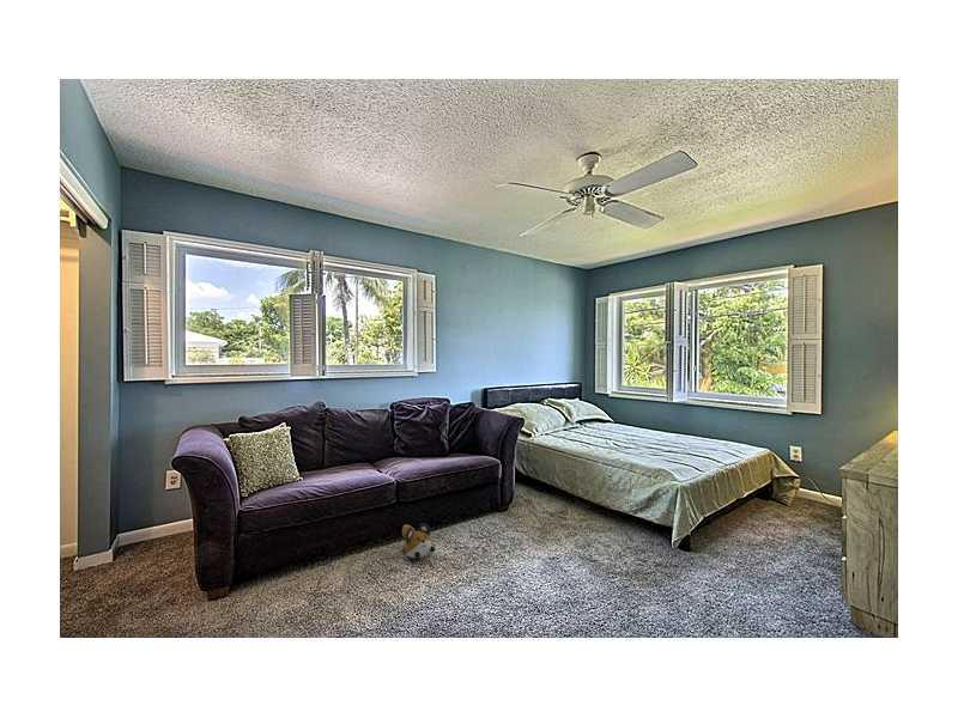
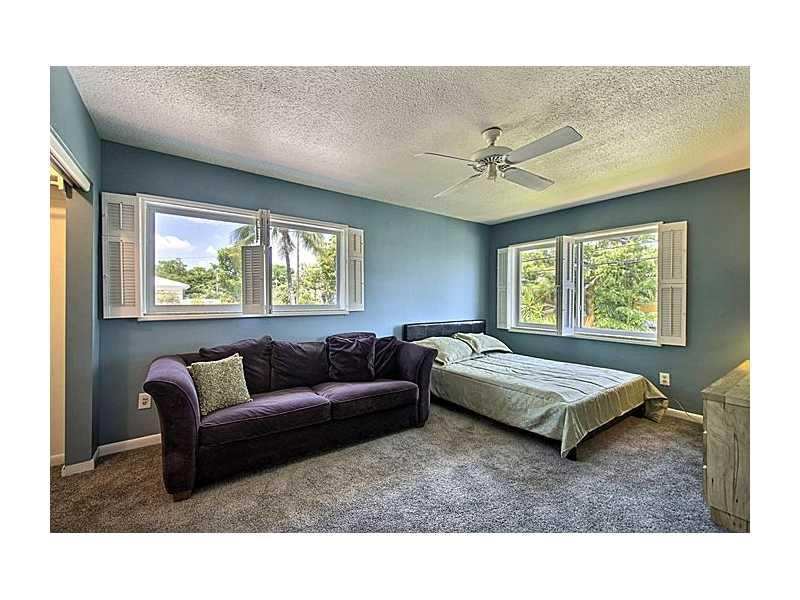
- plush toy (414, 537)
